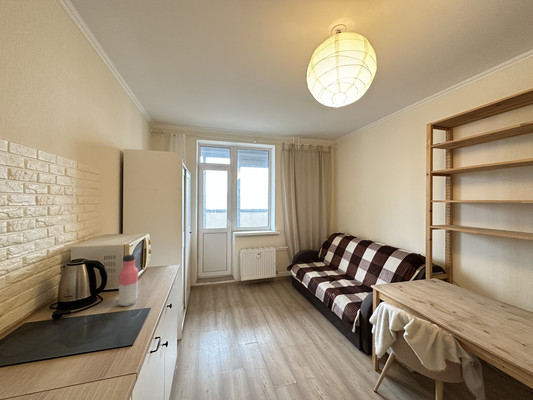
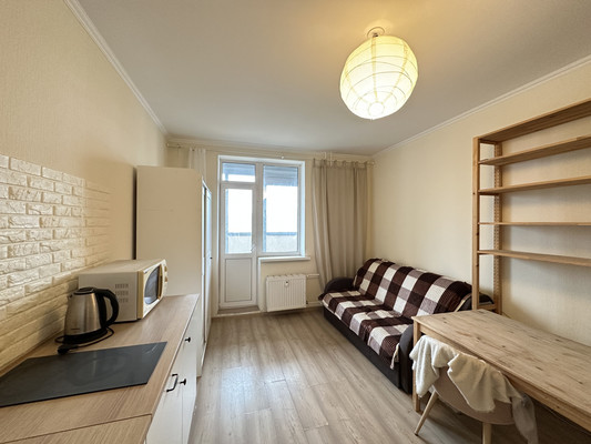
- water bottle (128, 279)
